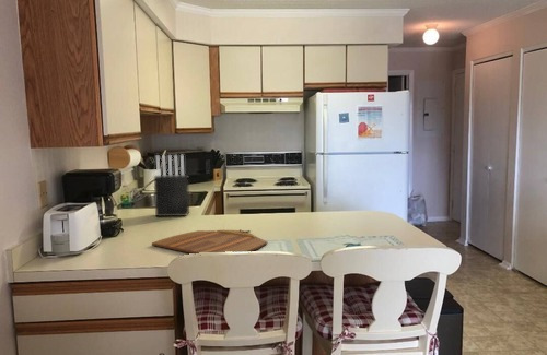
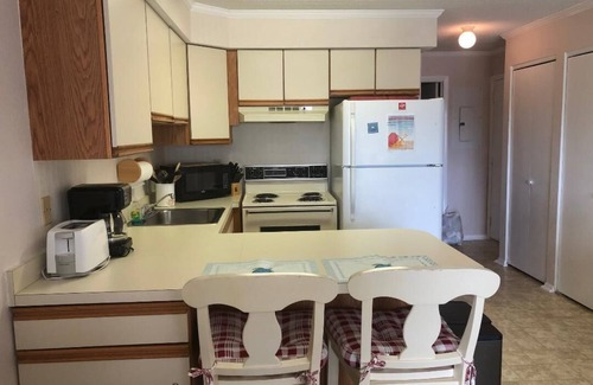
- cutting board (218, 238)
- knife block (172, 185)
